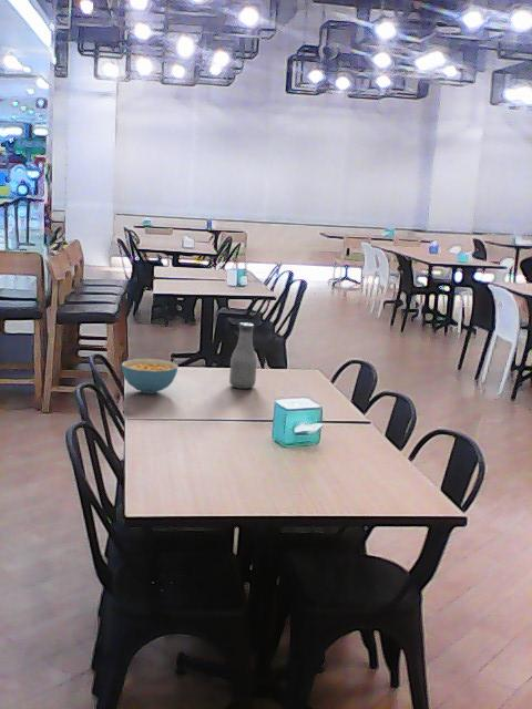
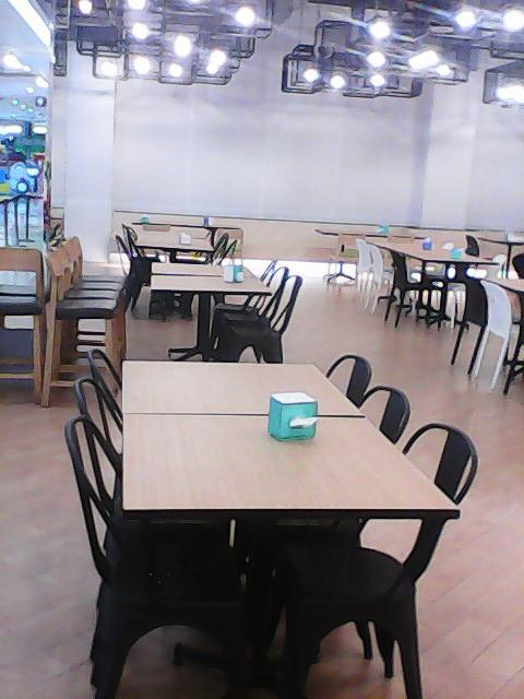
- bottle (244, 354)
- cereal bowl (149, 378)
